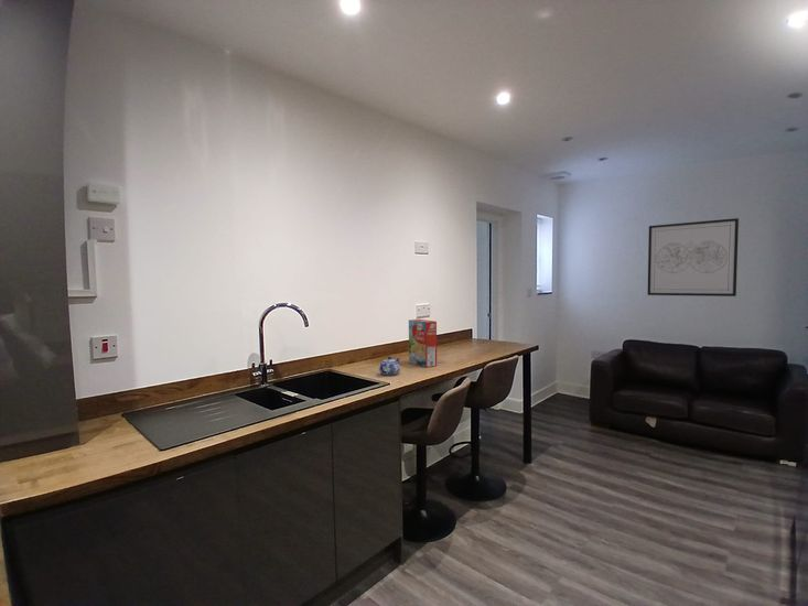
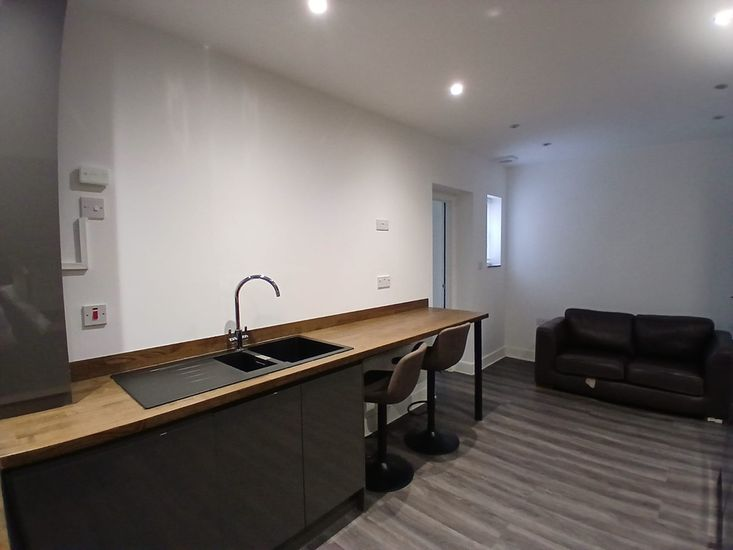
- teapot (390, 365)
- cereal box (422, 342)
- wall art (690, 259)
